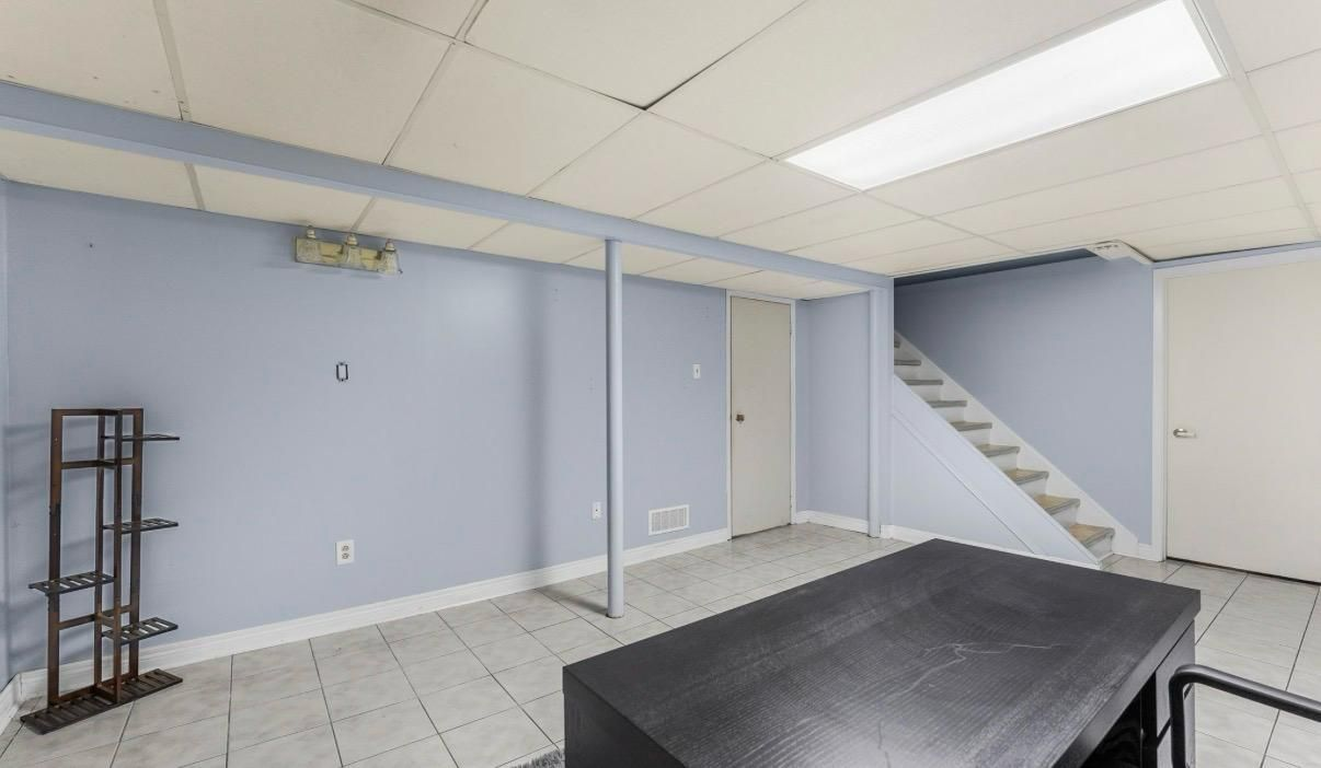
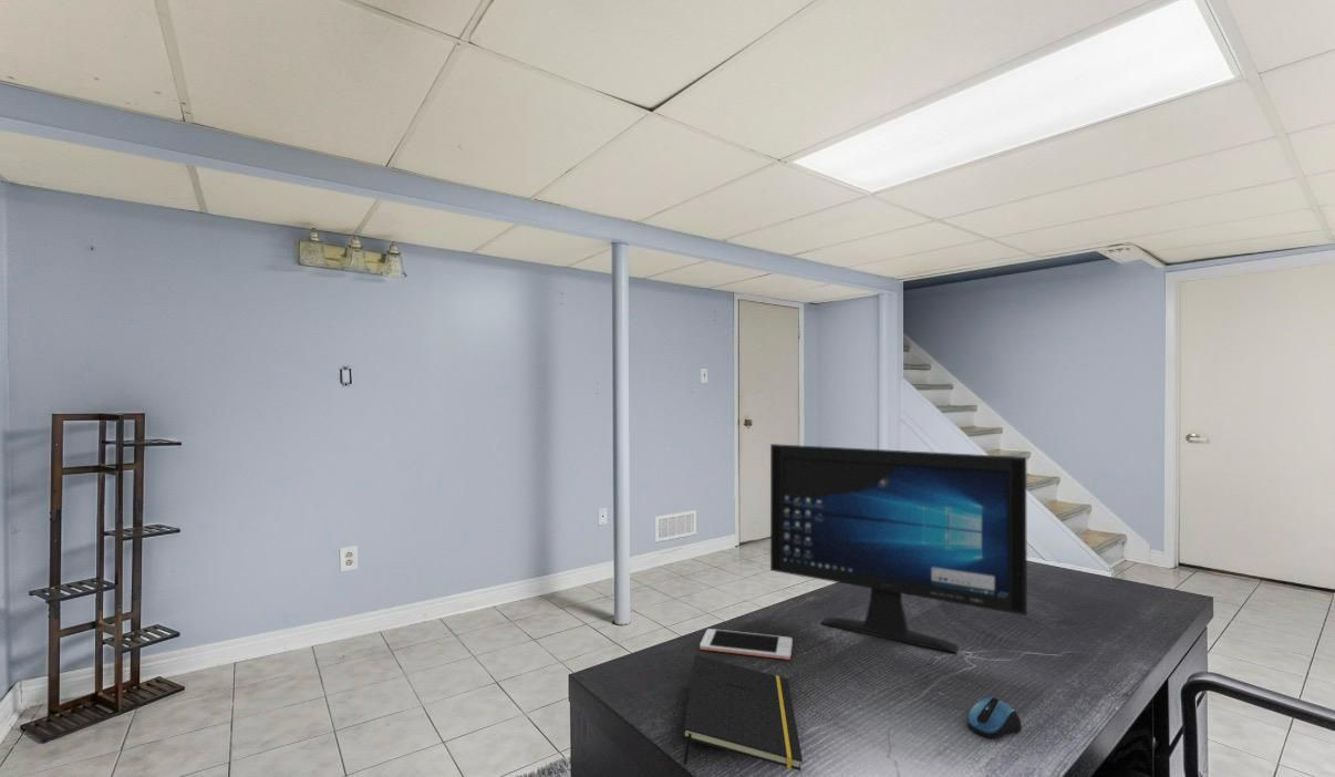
+ computer monitor (889, 538)
+ notepad (741, 705)
+ computer mouse (994, 713)
+ cell phone (746, 643)
